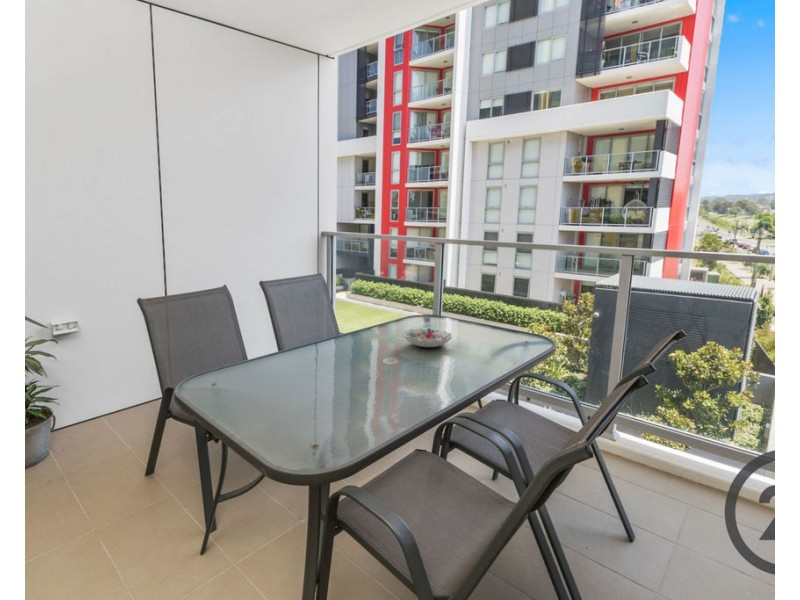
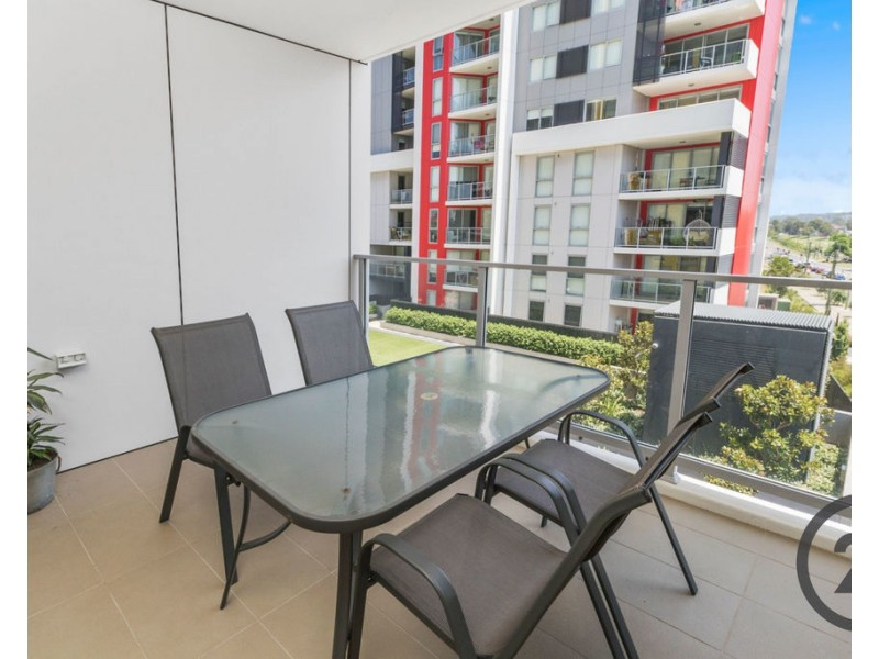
- decorative bowl (426, 338)
